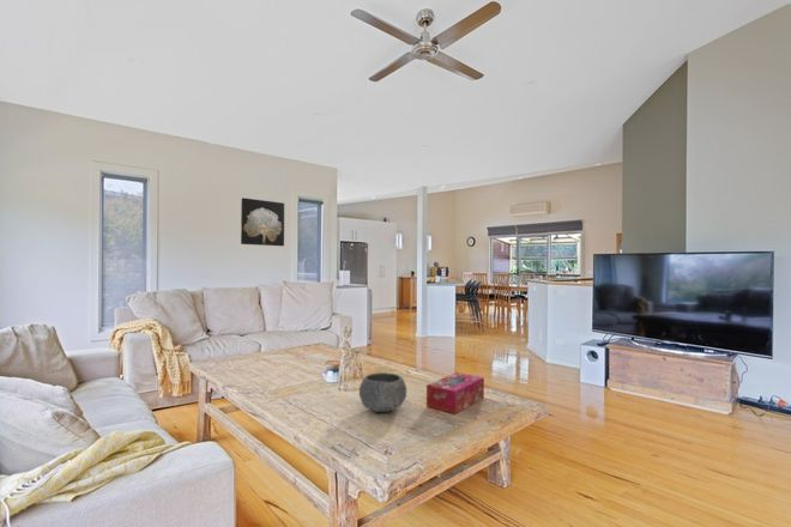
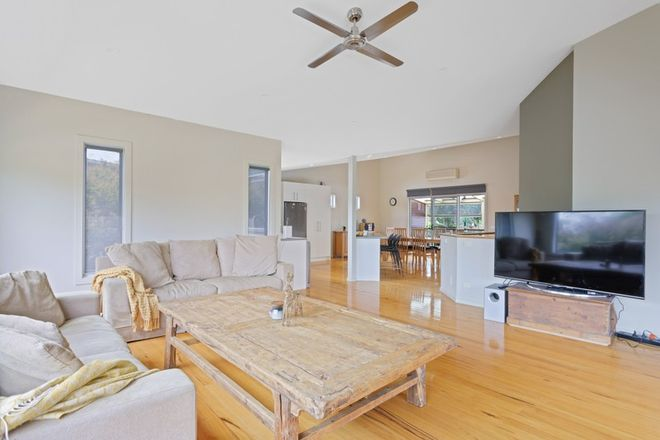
- wall art (262, 223)
- tissue box (455, 390)
- bowl (382, 393)
